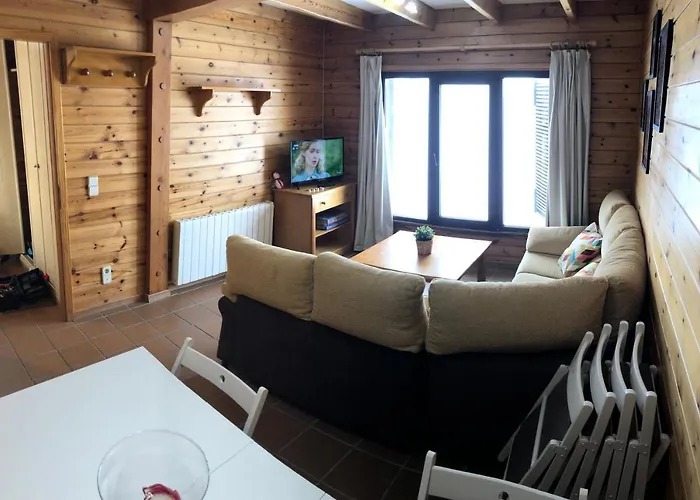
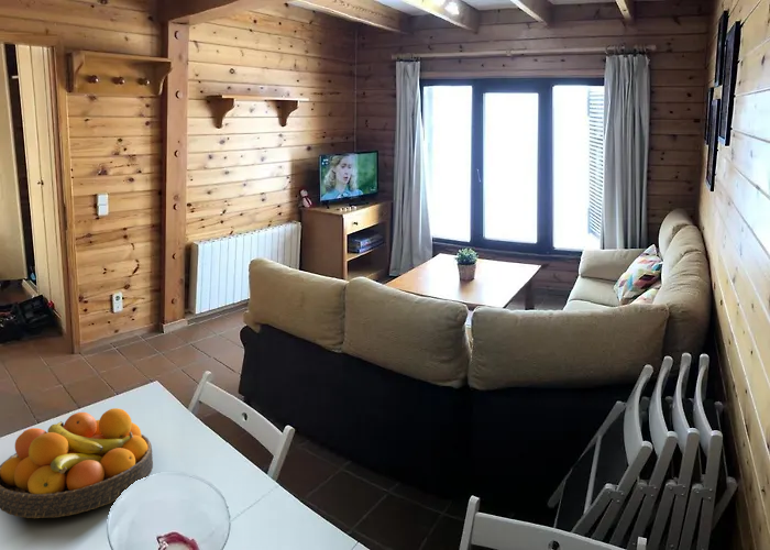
+ fruit bowl (75, 449)
